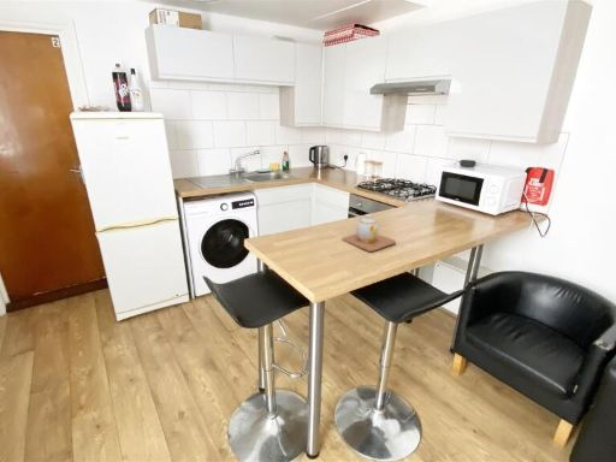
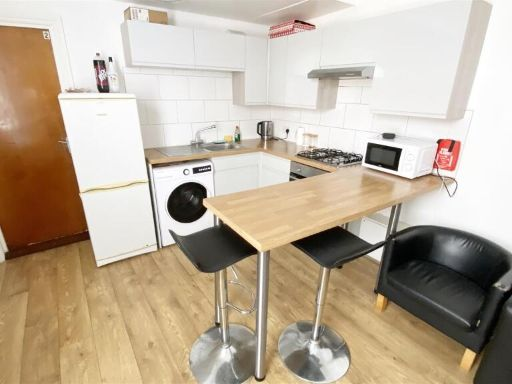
- teapot (369, 227)
